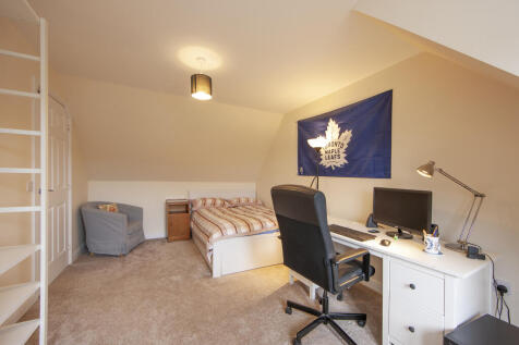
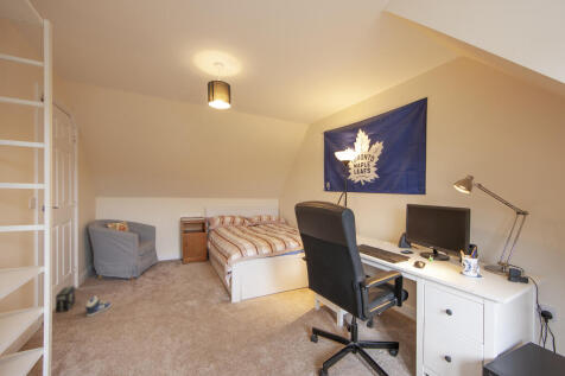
+ sneaker (99, 302)
+ box (65, 298)
